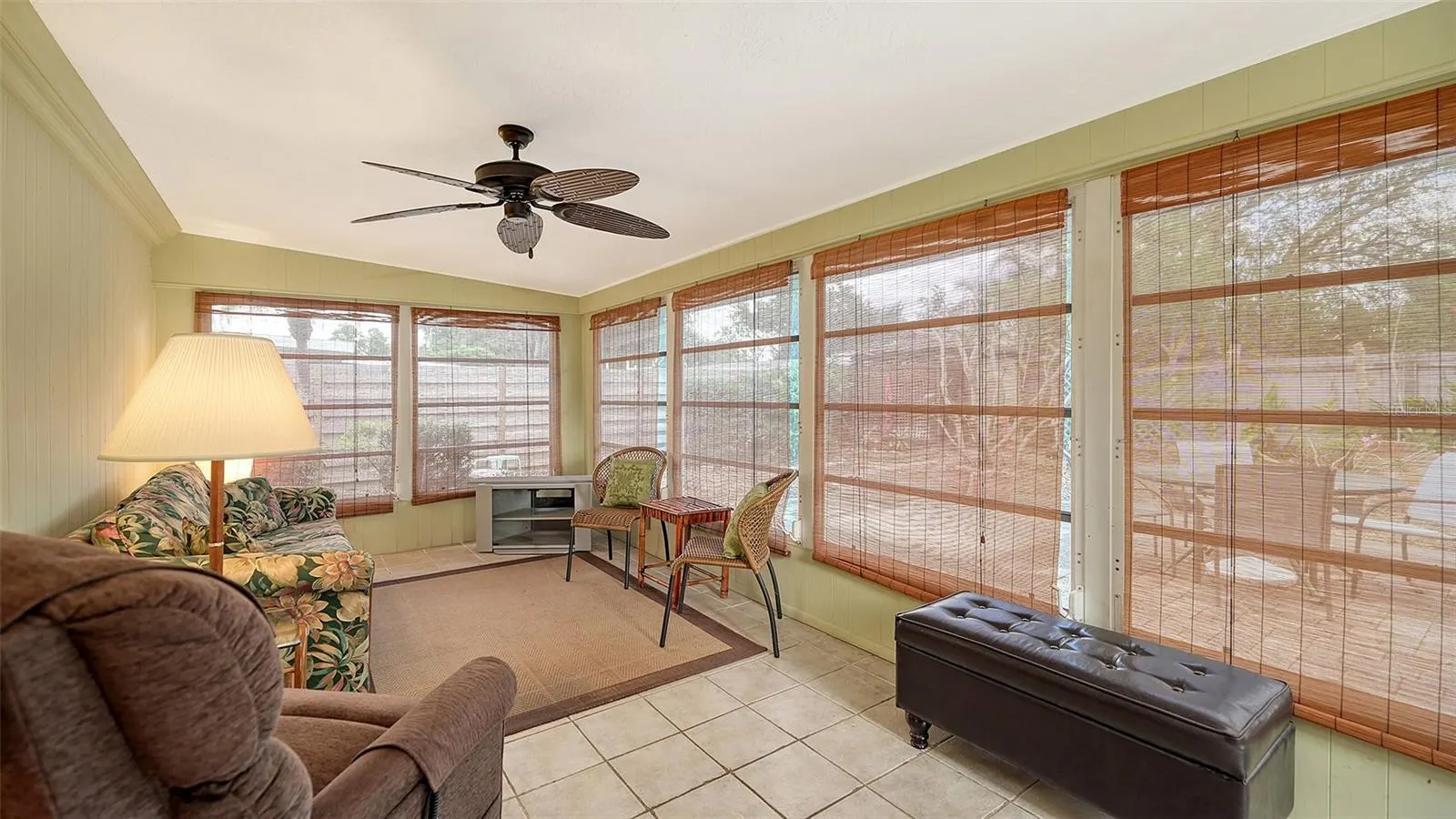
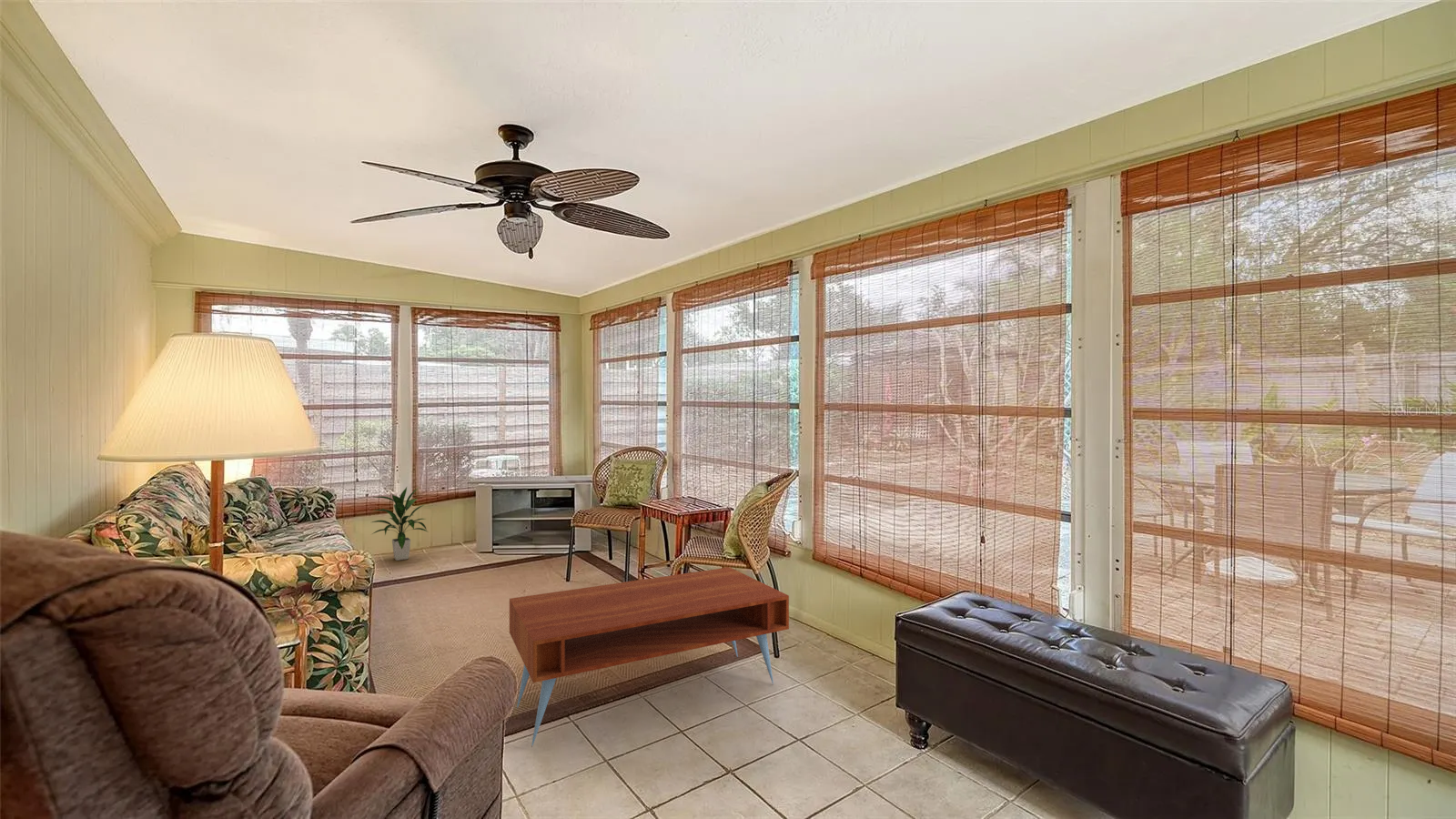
+ indoor plant (399, 522)
+ coffee table (650, 646)
